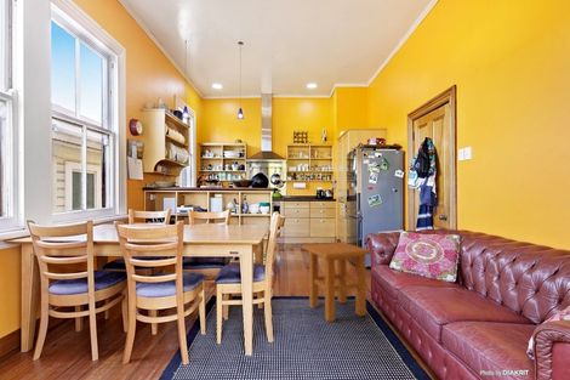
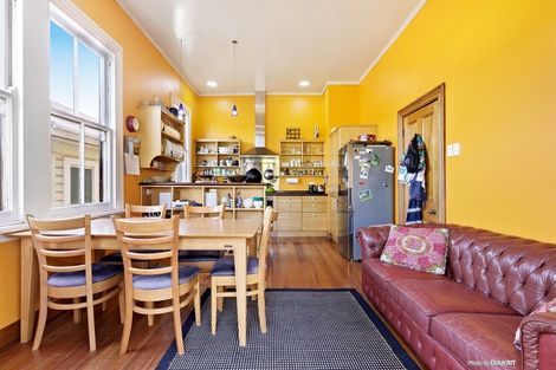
- side table (336, 278)
